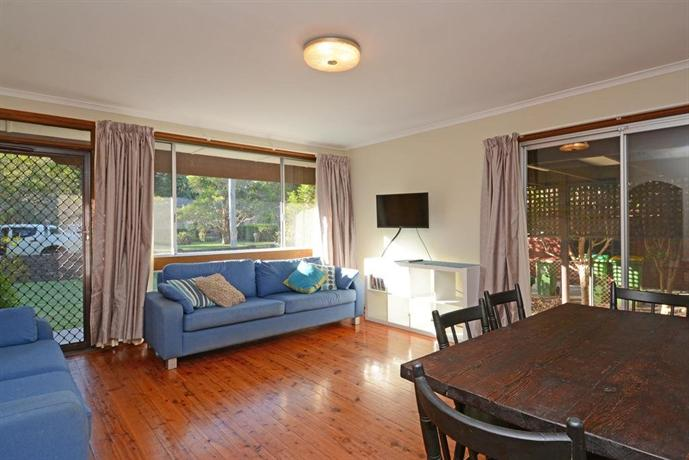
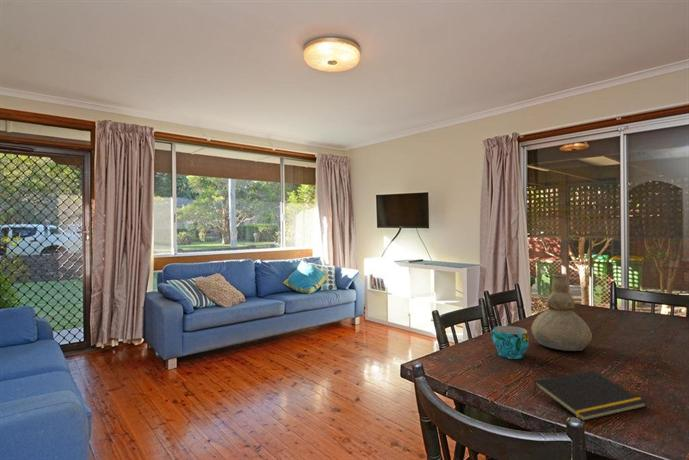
+ notepad (588, 393)
+ vase (560, 310)
+ cup (508, 342)
